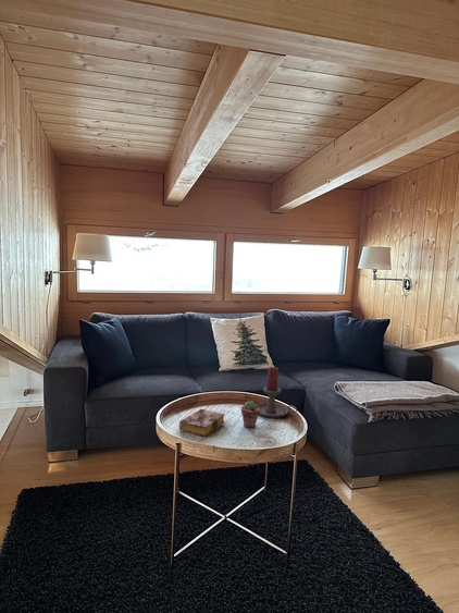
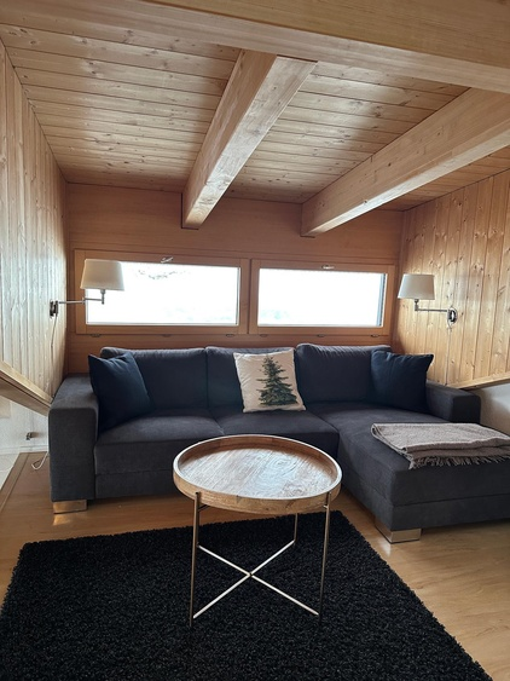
- book (202, 421)
- candle holder (276, 390)
- potted succulent (250, 413)
